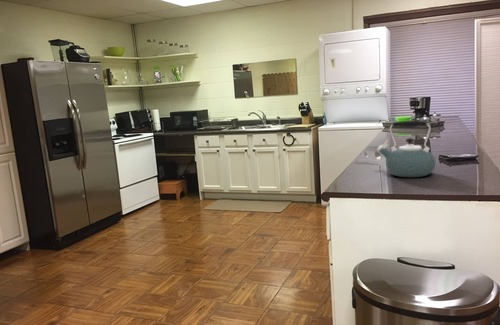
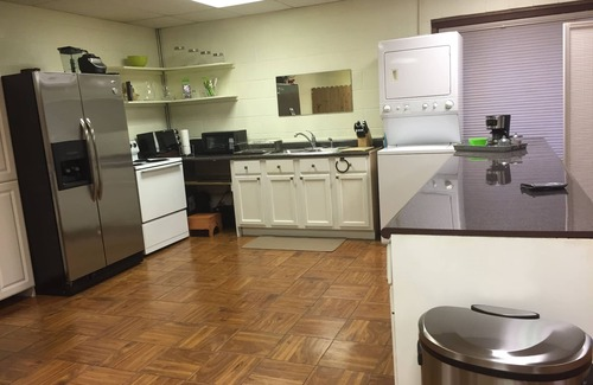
- kettle (405, 147)
